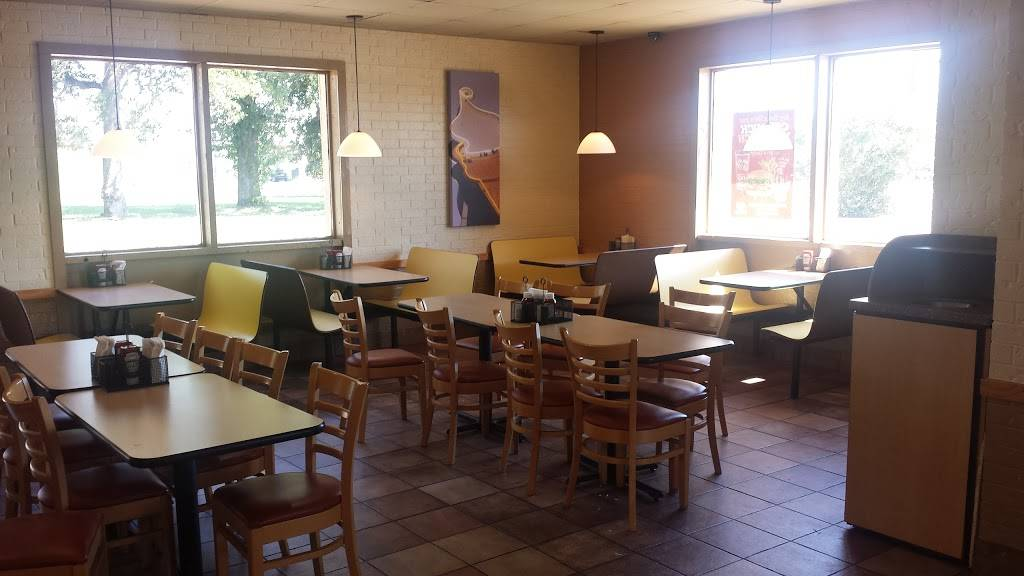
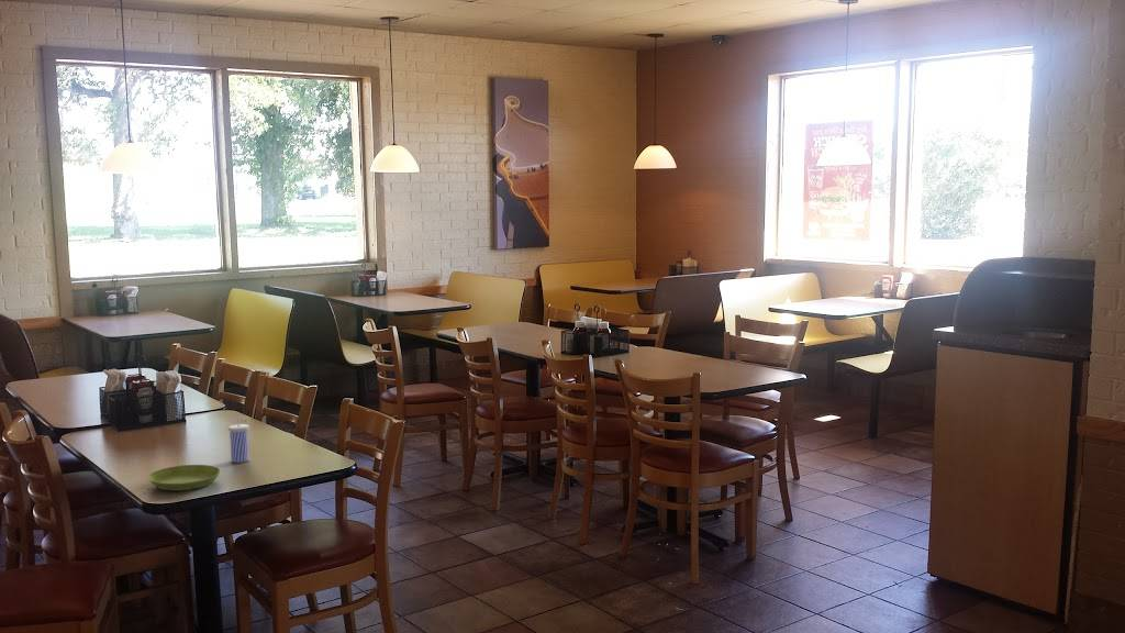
+ beverage cup (240, 437)
+ saucer (185, 478)
